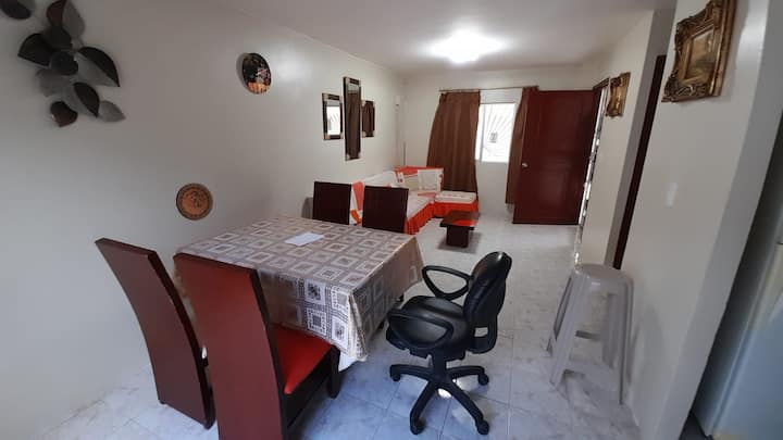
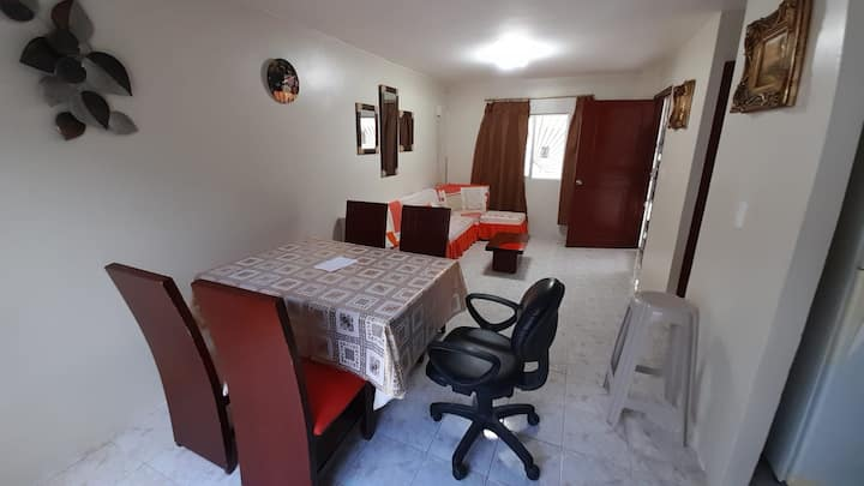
- decorative plate (195, 201)
